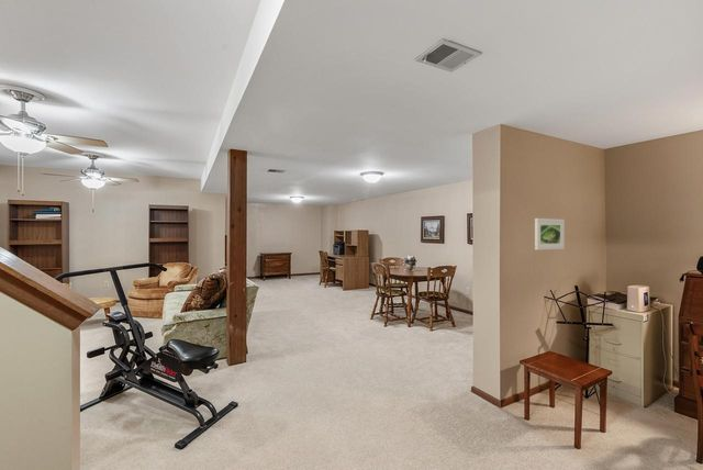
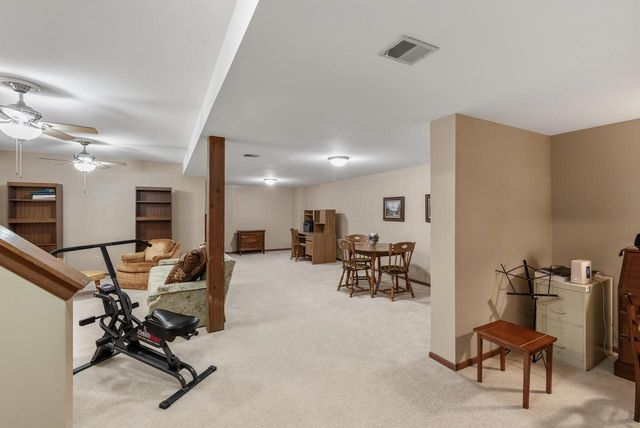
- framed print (549, 234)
